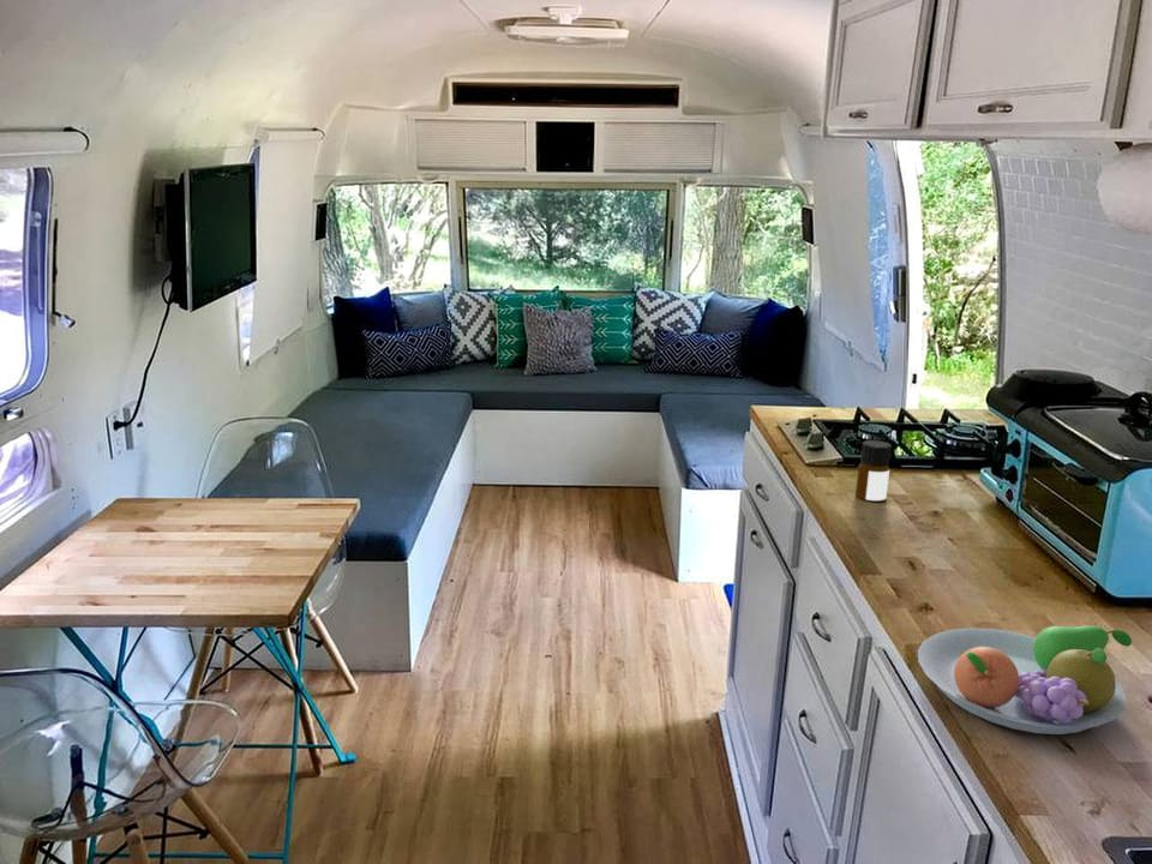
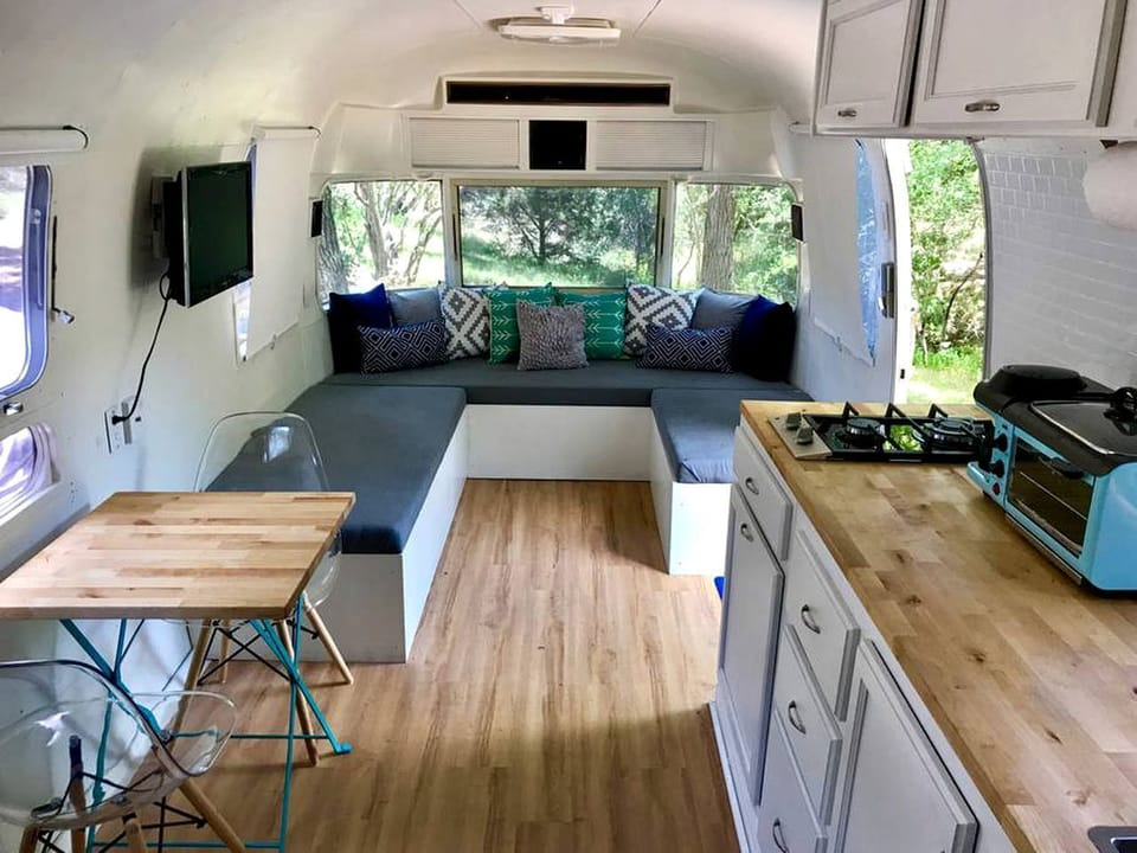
- bottle (874, 469)
- fruit bowl (1028, 658)
